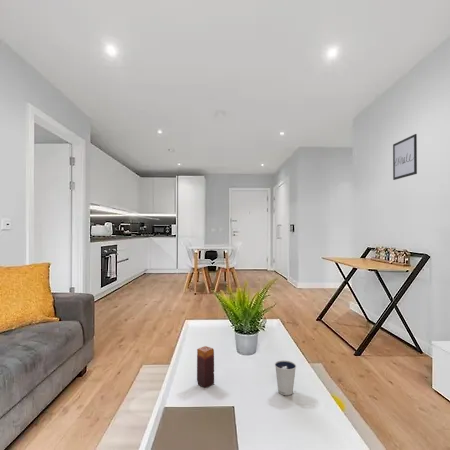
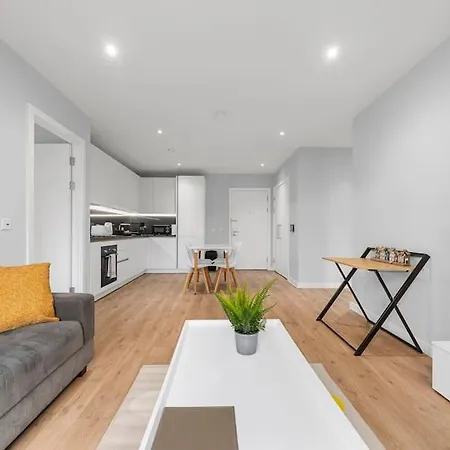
- candle (205, 366)
- wall art (404, 158)
- dixie cup (285, 378)
